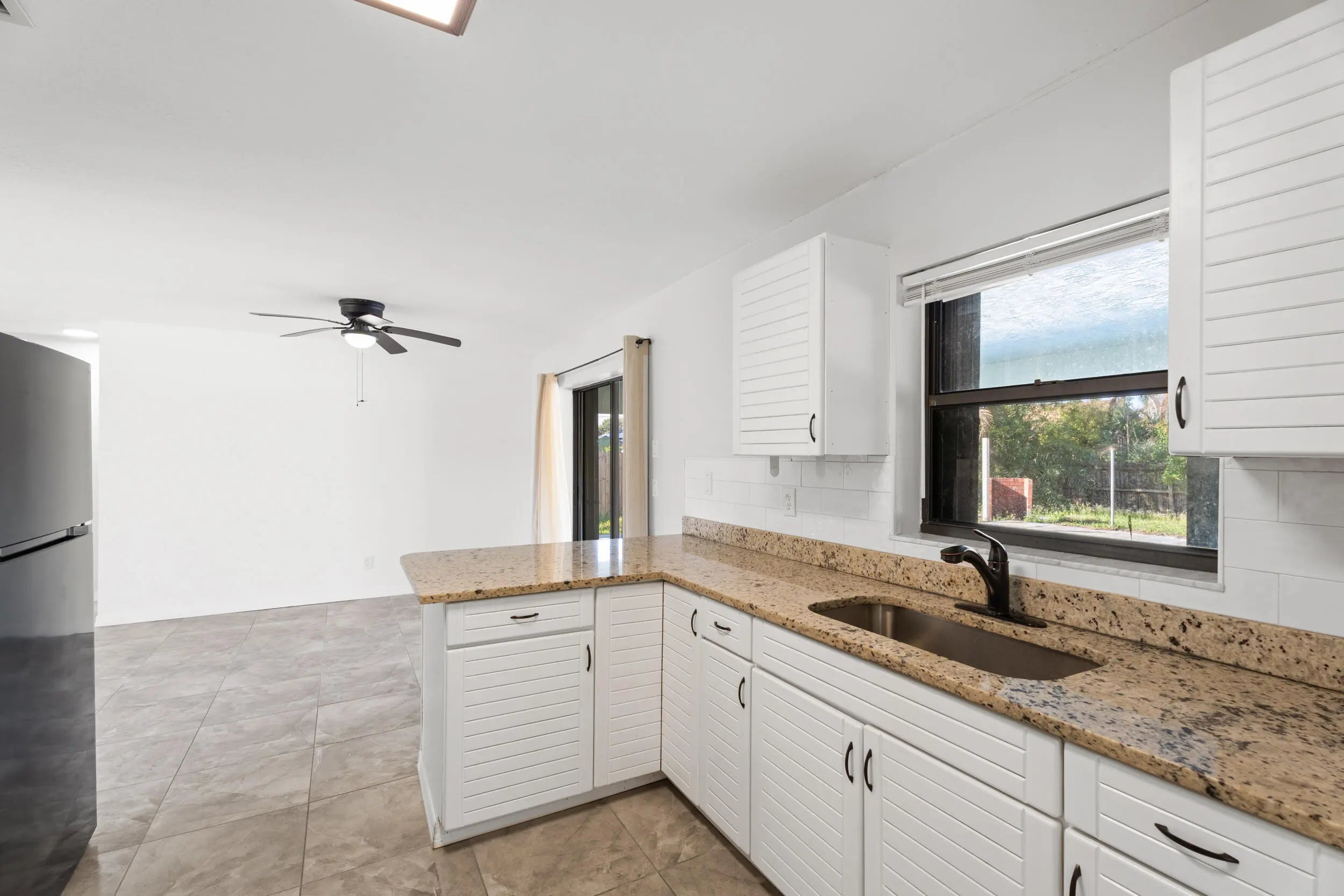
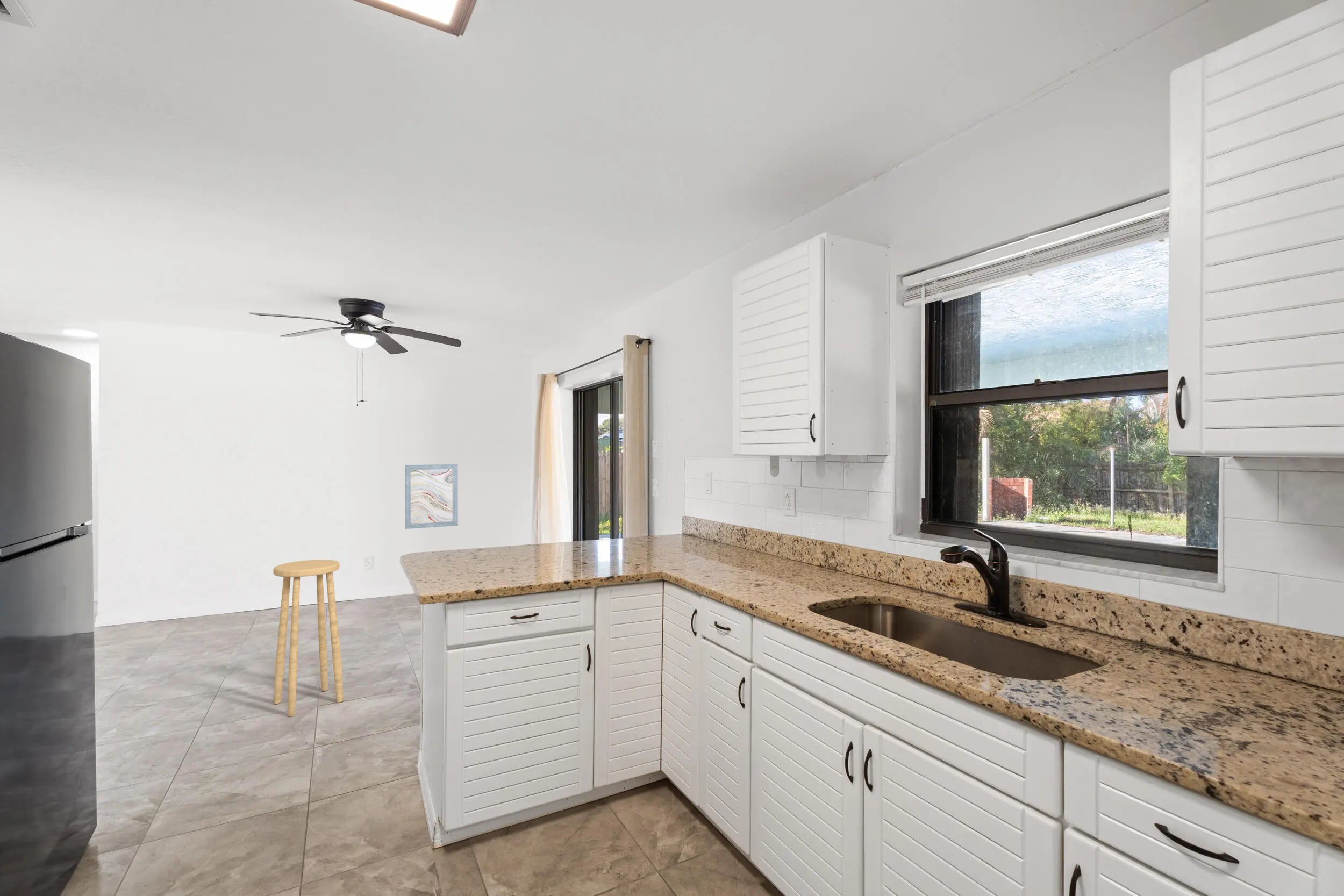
+ stool (298, 633)
+ wall art (432, 496)
